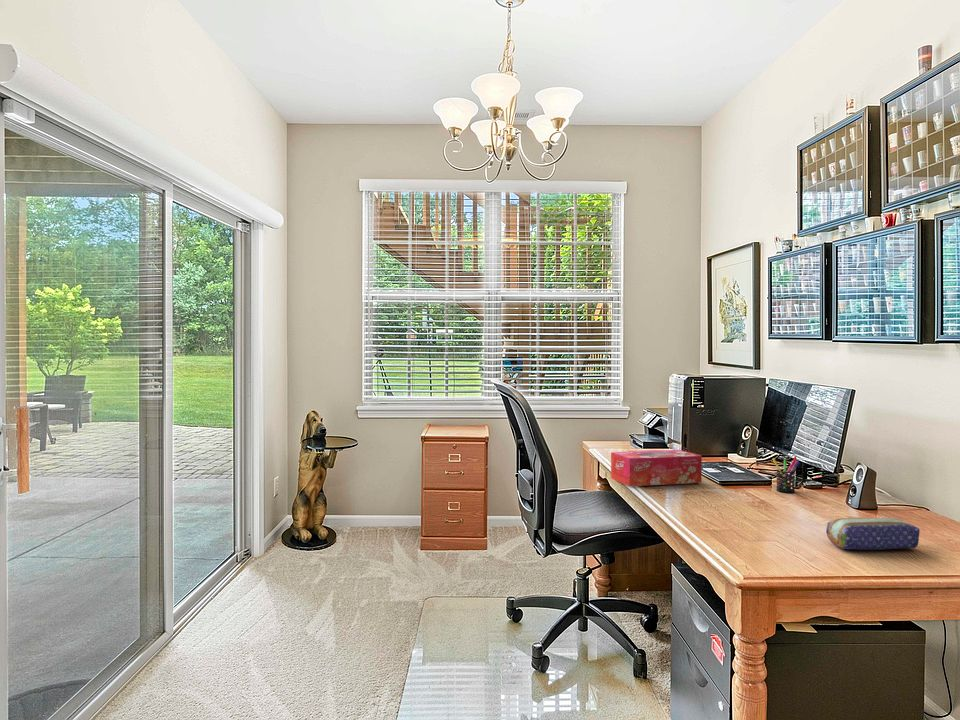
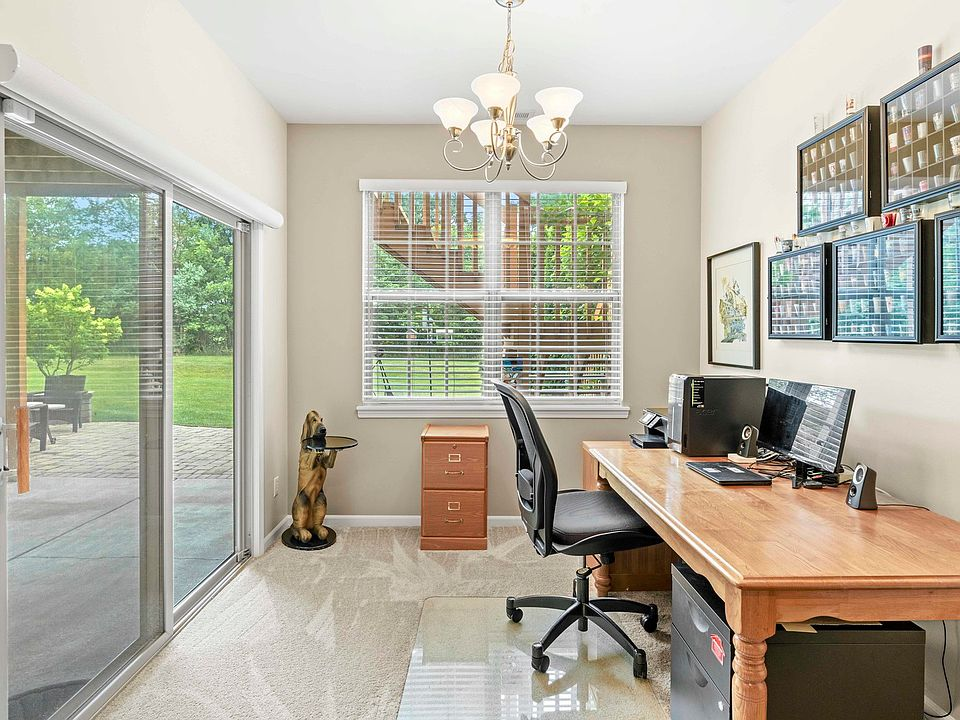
- pencil case (871, 533)
- tissue box (655, 467)
- pen holder (786, 472)
